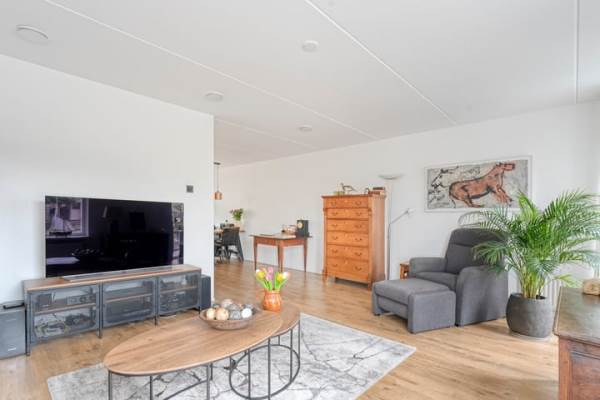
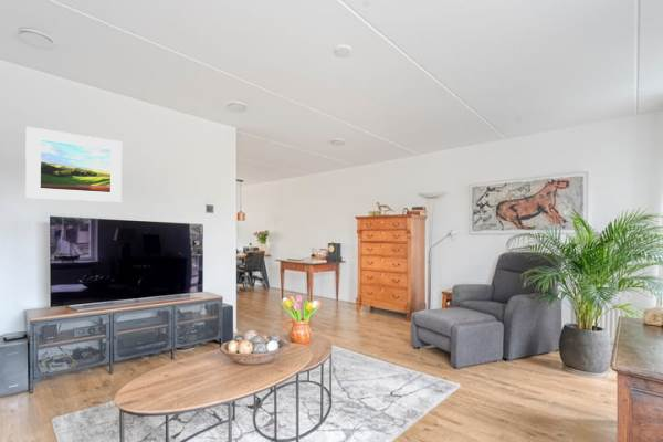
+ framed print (77, 167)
